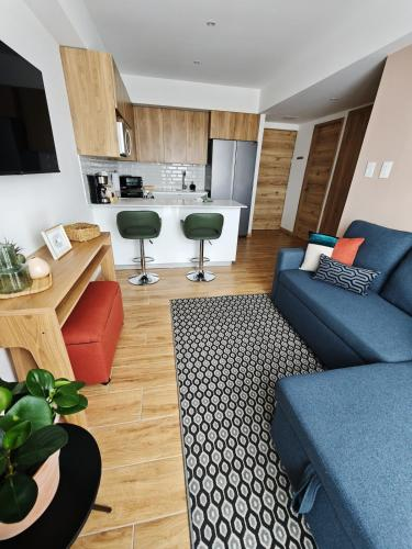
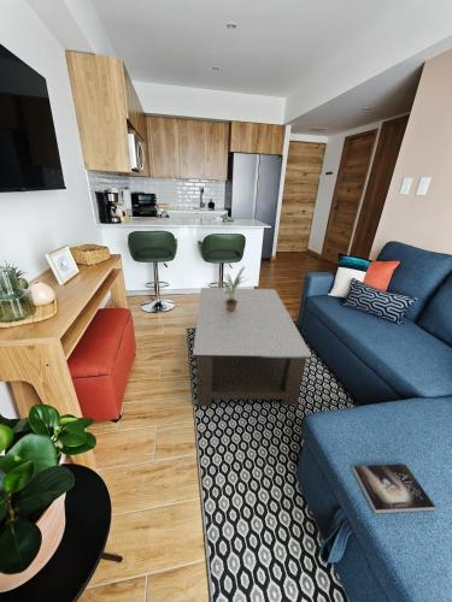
+ book (391, 486)
+ potted plant (234, 291)
+ coffee table (241, 337)
